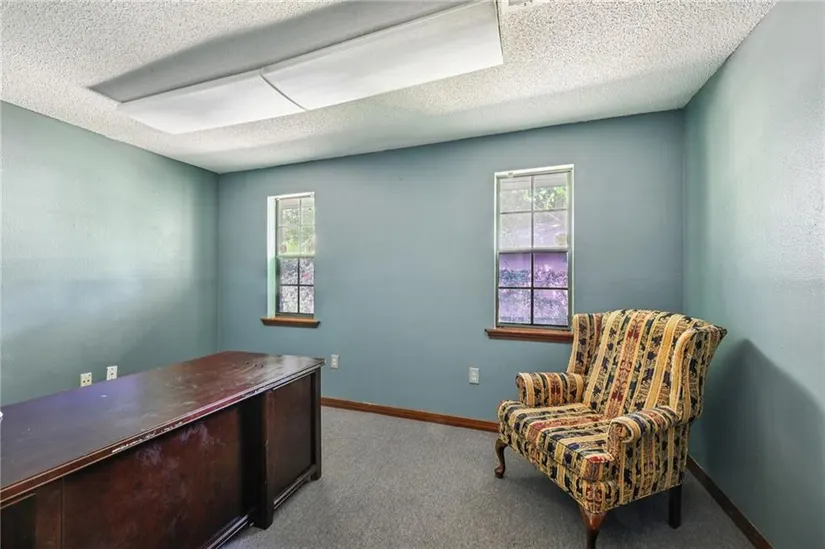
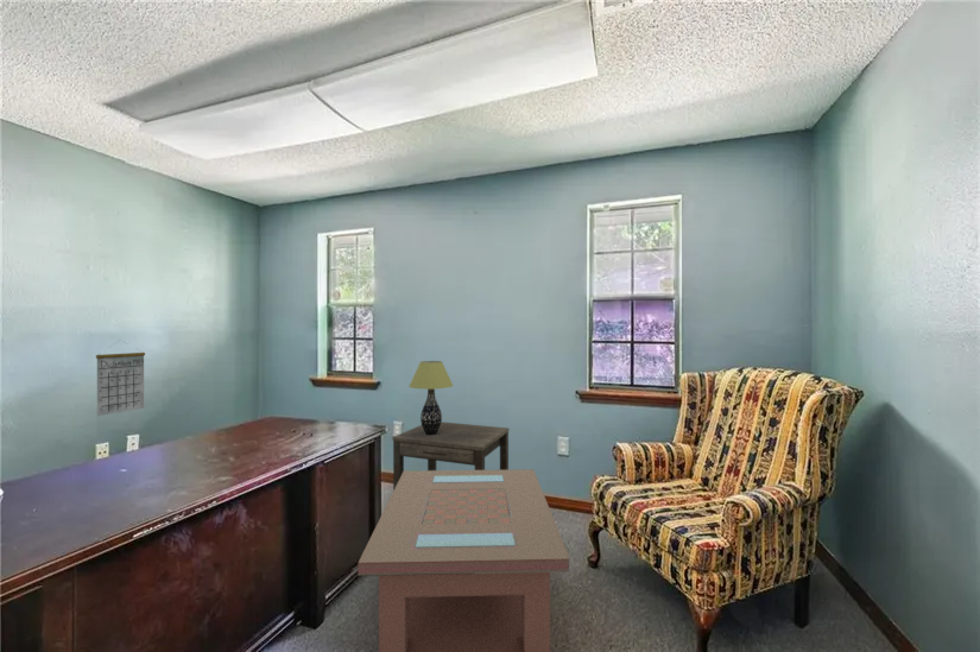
+ calendar (121, 375)
+ side table (453, 462)
+ table lamp (431, 397)
+ coffee table (467, 555)
